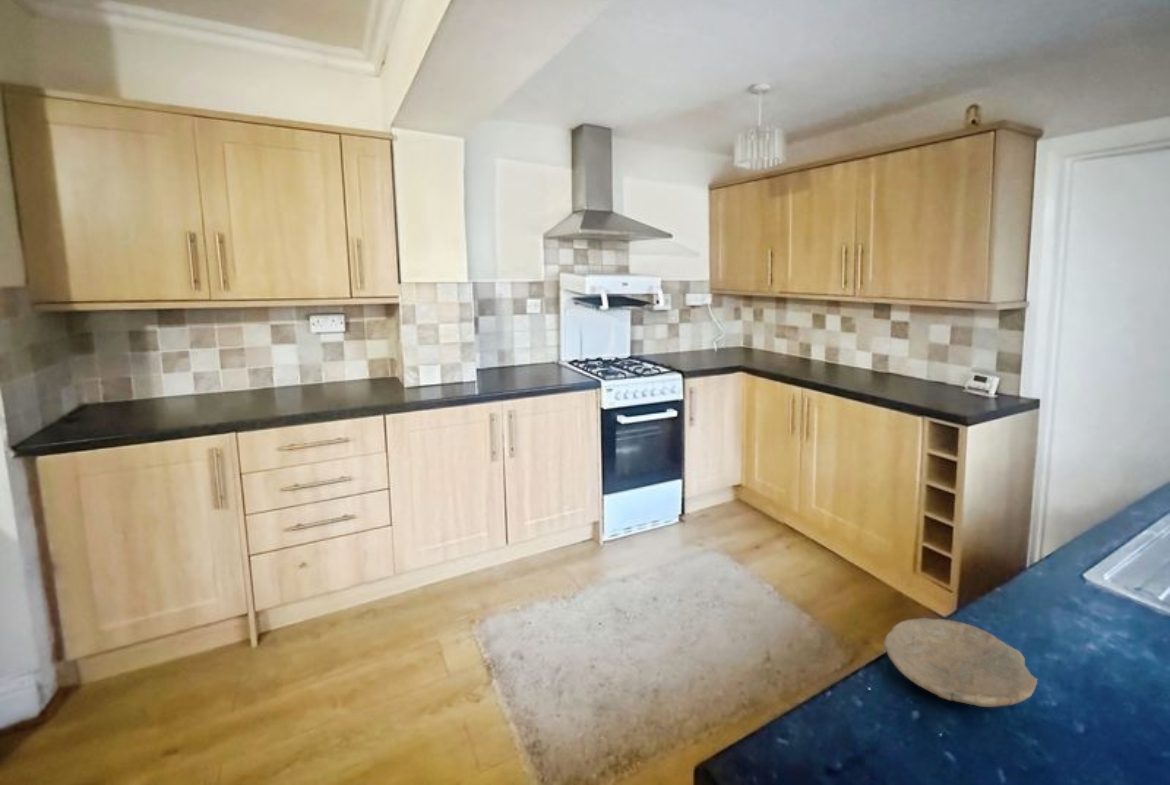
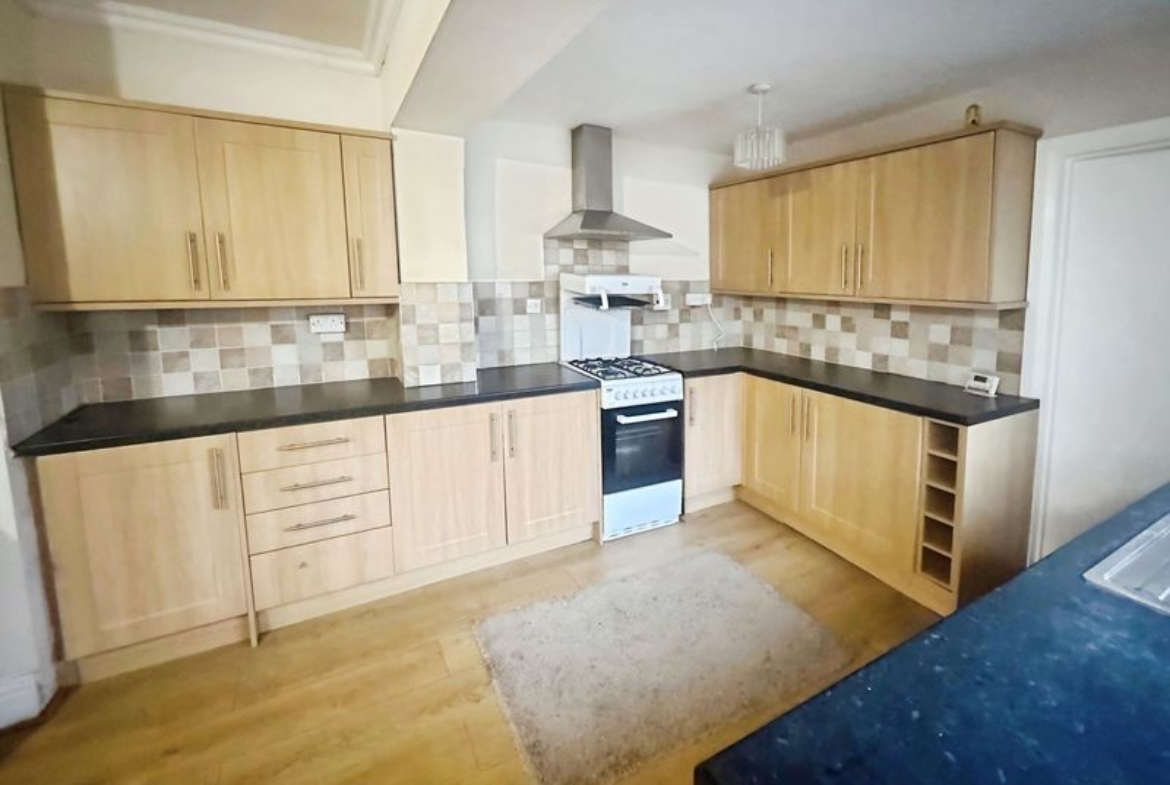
- bowl (955, 667)
